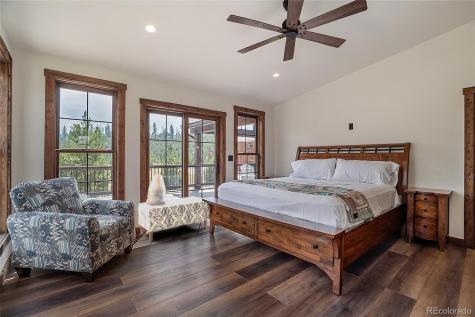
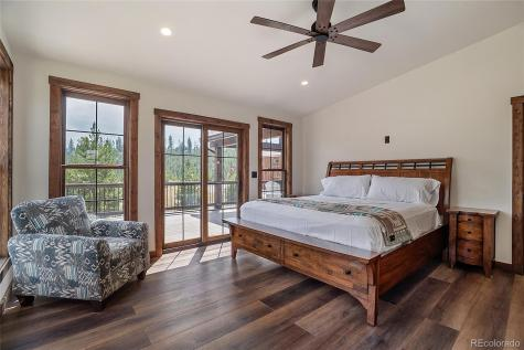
- bench (175, 216)
- decorative urn (157, 189)
